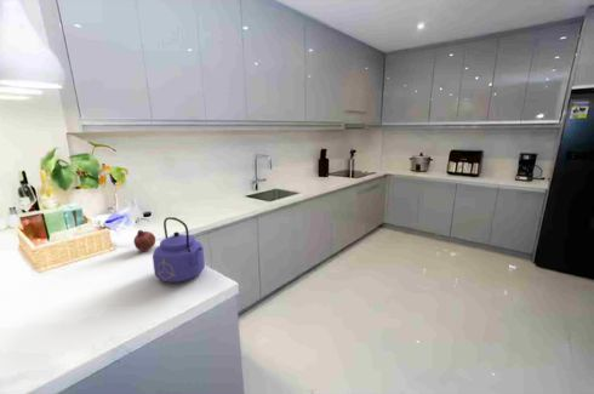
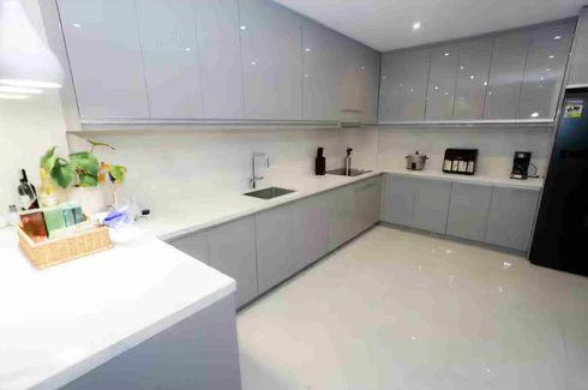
- fruit (144, 239)
- kettle (182, 249)
